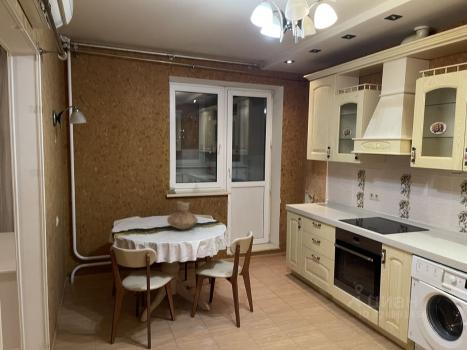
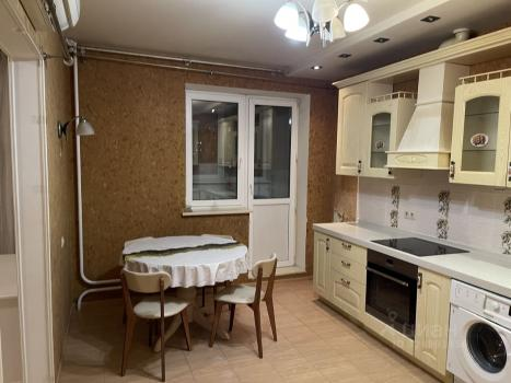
- vase (182, 215)
